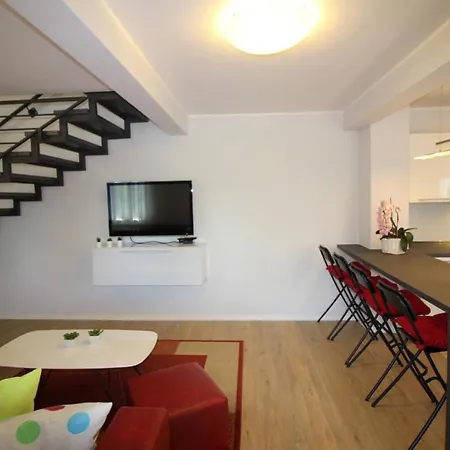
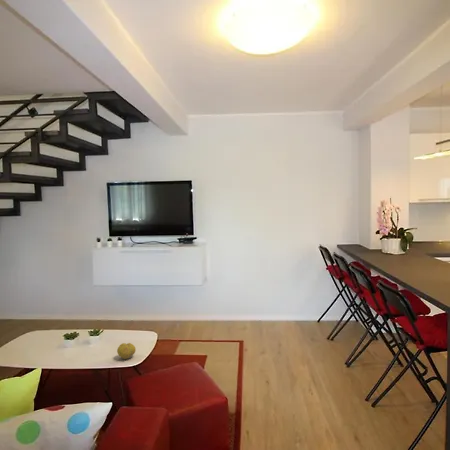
+ fruit (126, 350)
